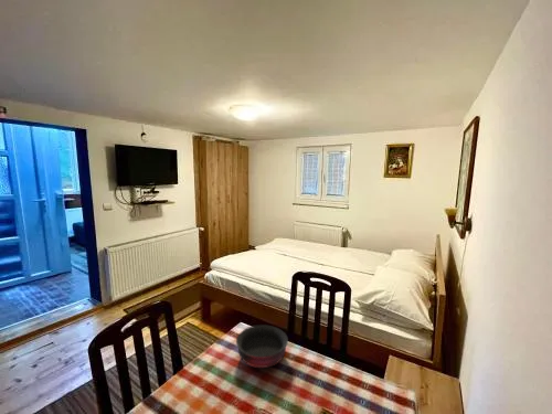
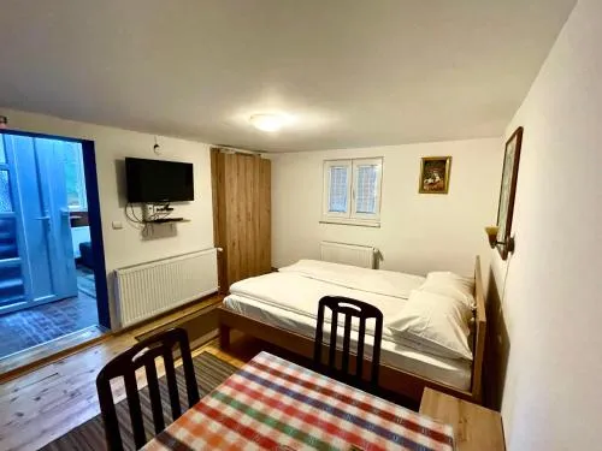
- bowl (262, 348)
